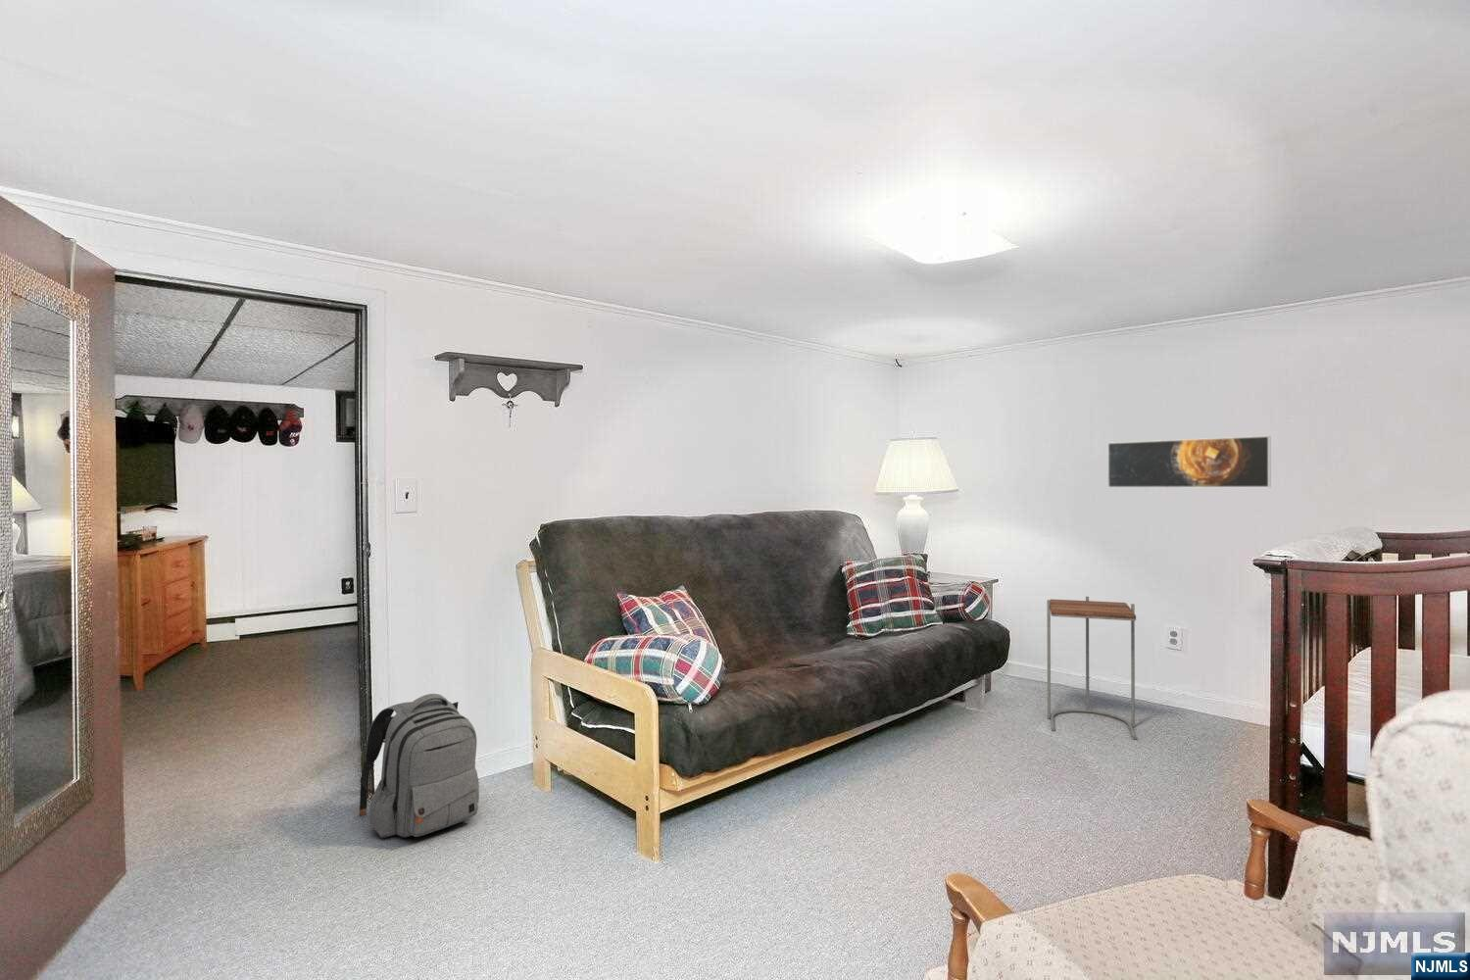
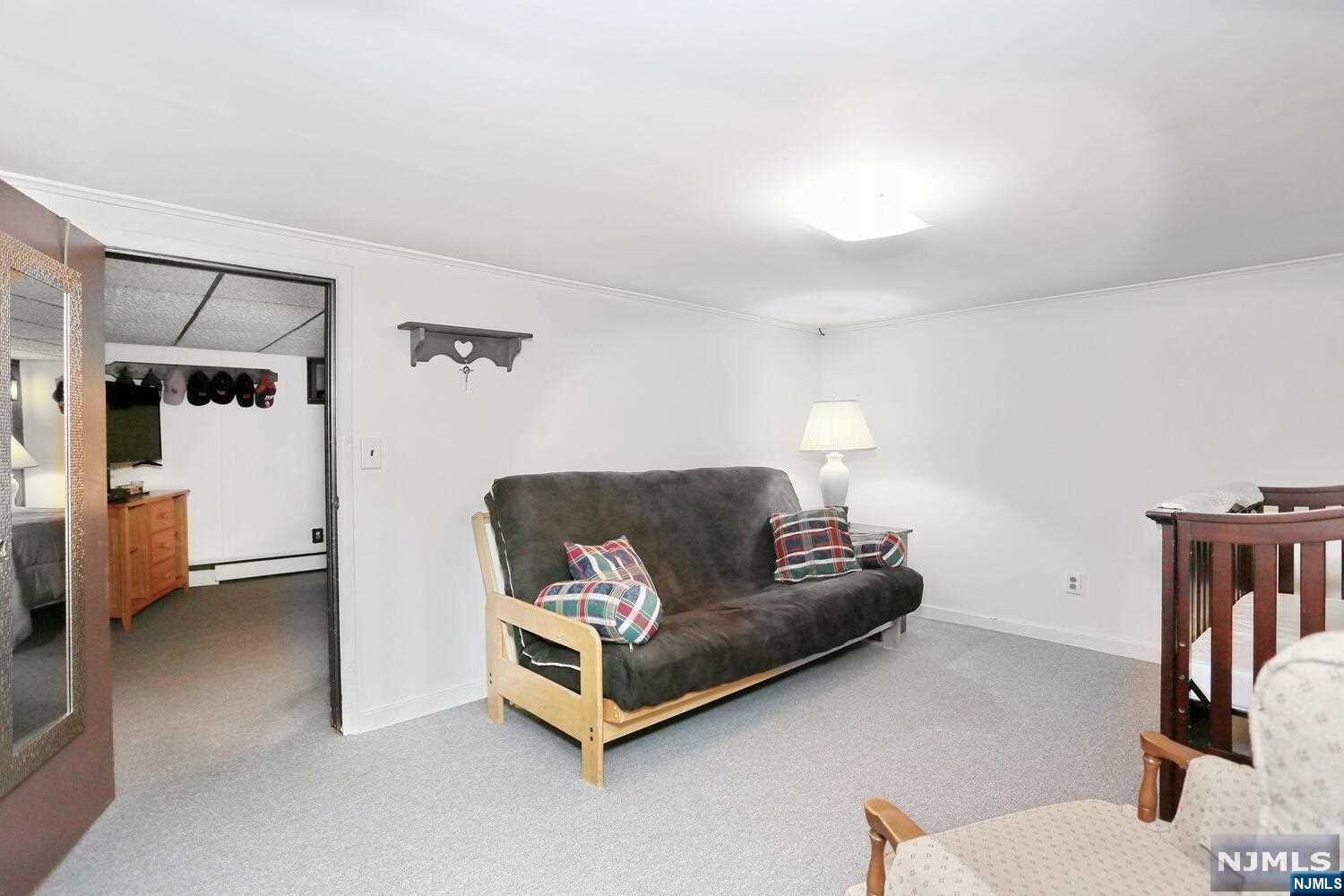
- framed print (1182, 464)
- side table (1088, 662)
- backpack (424, 756)
